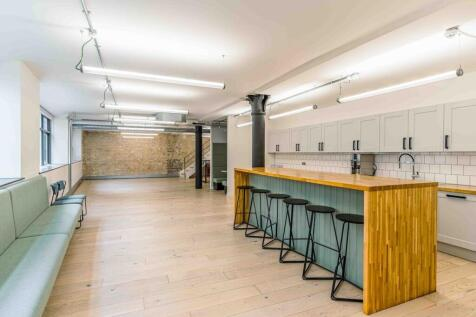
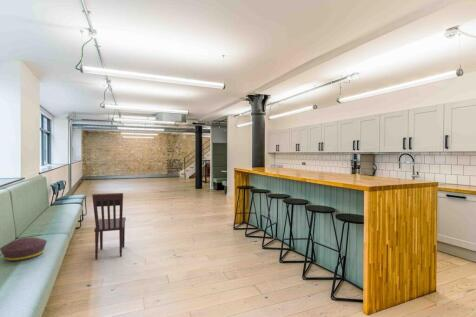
+ cushion (24, 246)
+ dining chair (110, 222)
